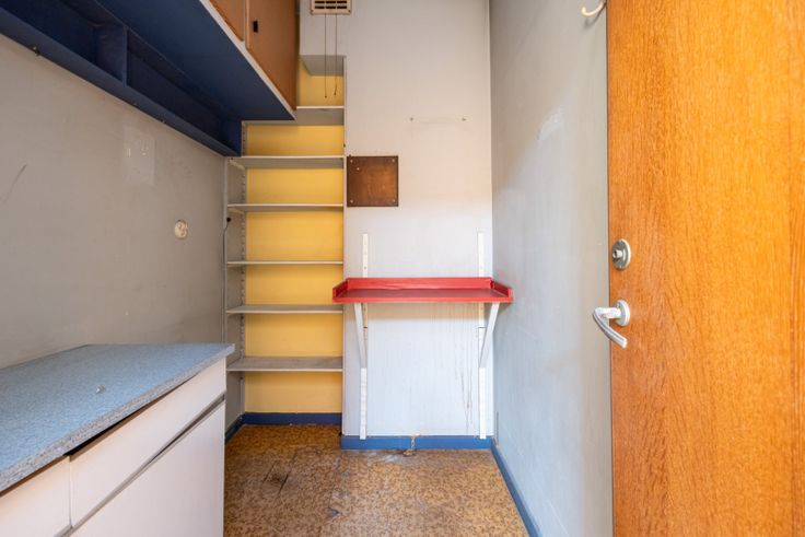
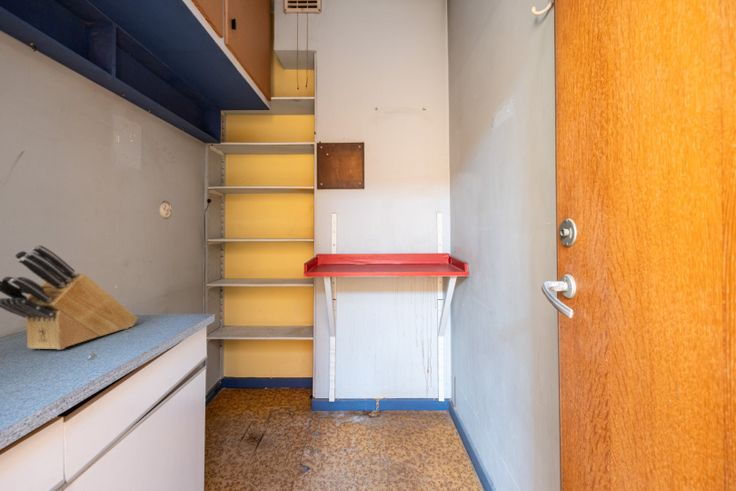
+ knife block (73, 293)
